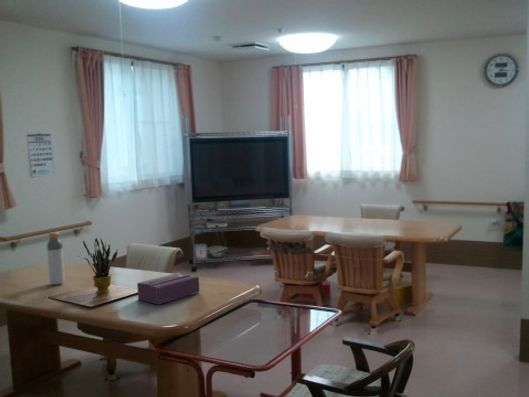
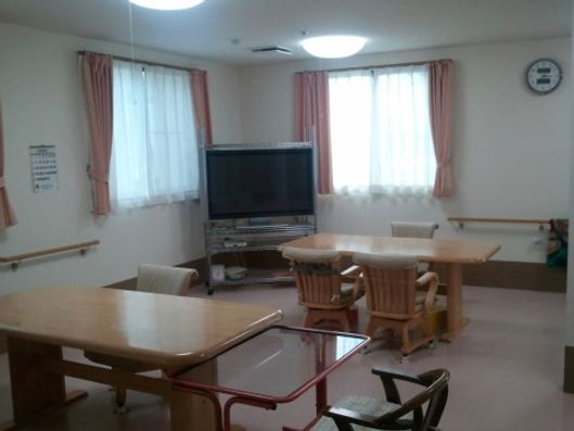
- tissue box (169, 287)
- bottle (55, 258)
- potted plant (94, 265)
